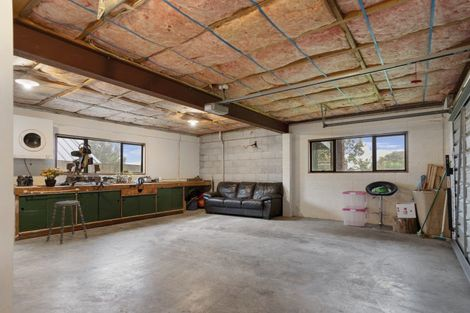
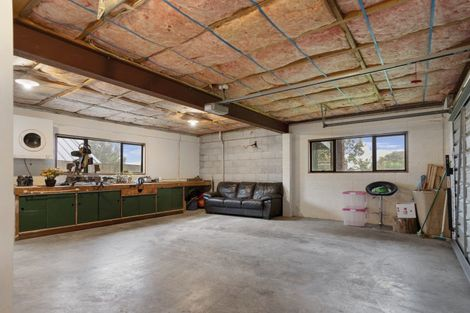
- stool (63, 220)
